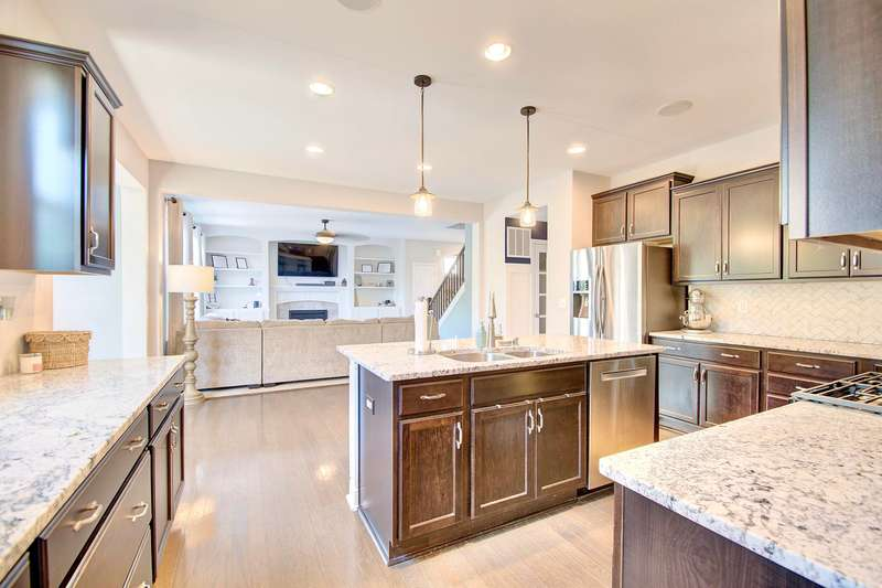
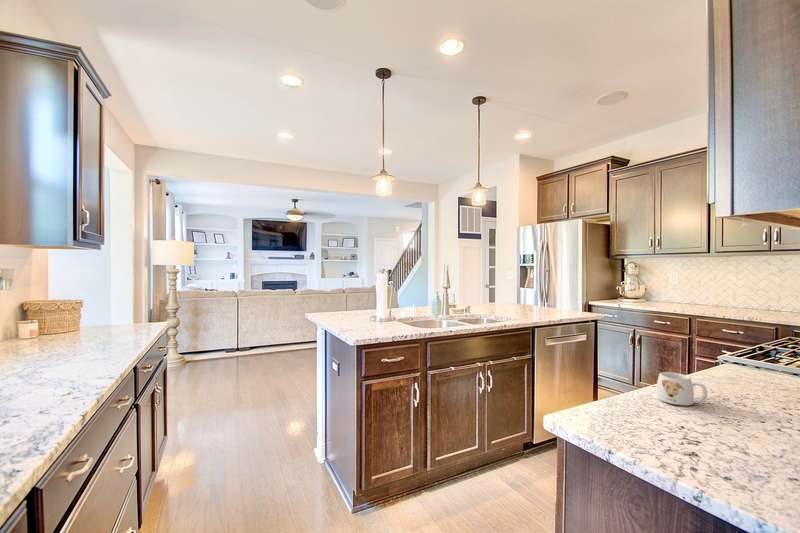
+ mug (681, 389)
